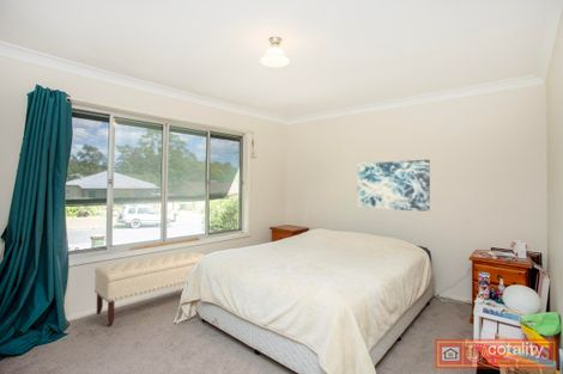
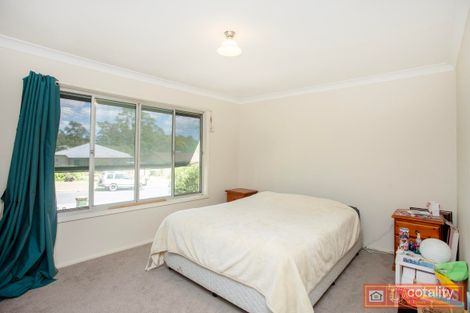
- wall art (391, 185)
- bench (156, 282)
